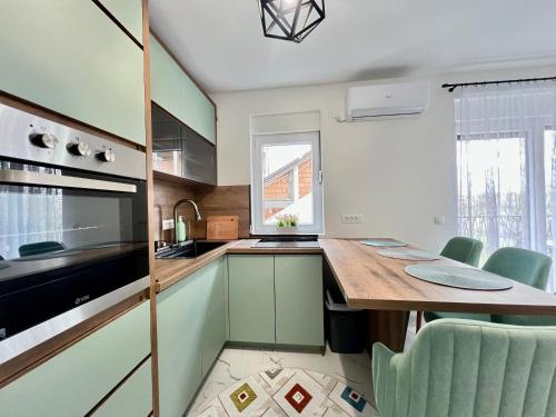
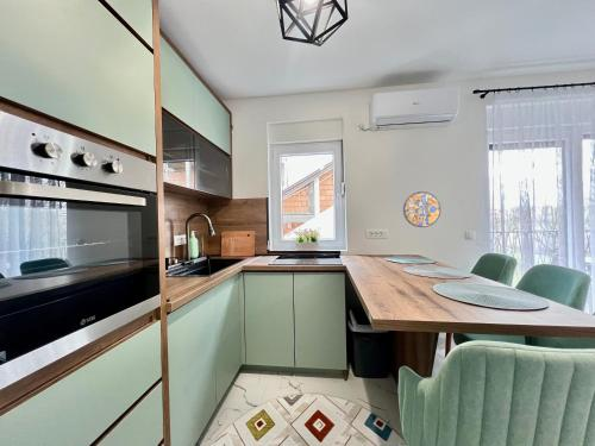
+ manhole cover (421, 209)
